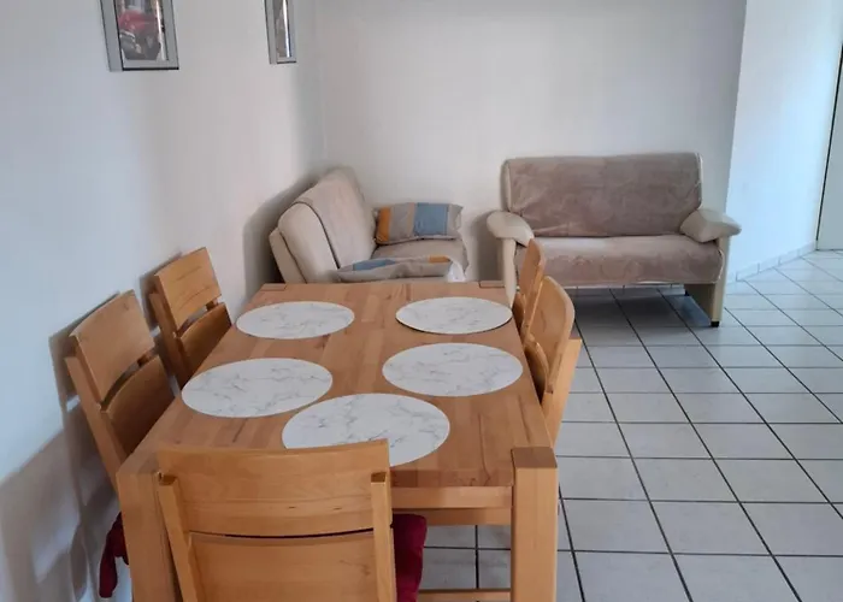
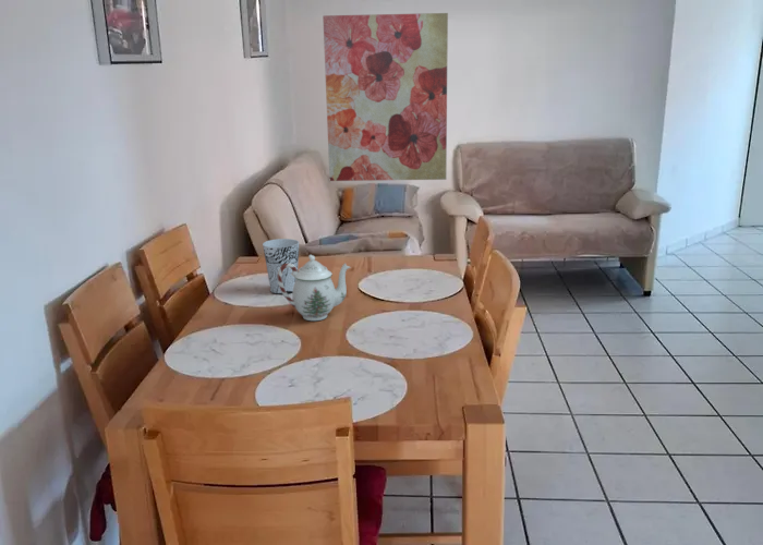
+ cup (281, 265)
+ wall art (386, 99)
+ teapot (315, 286)
